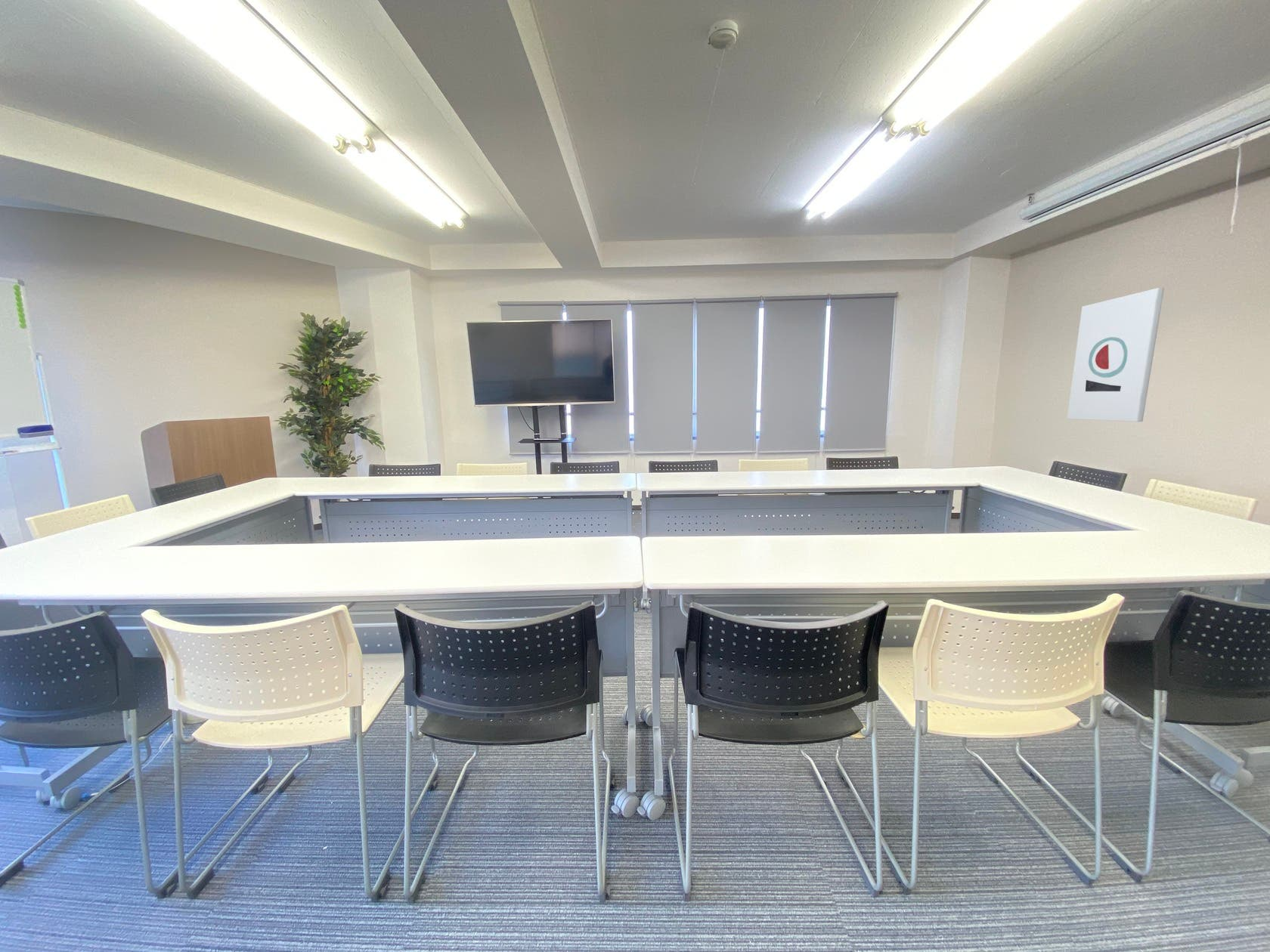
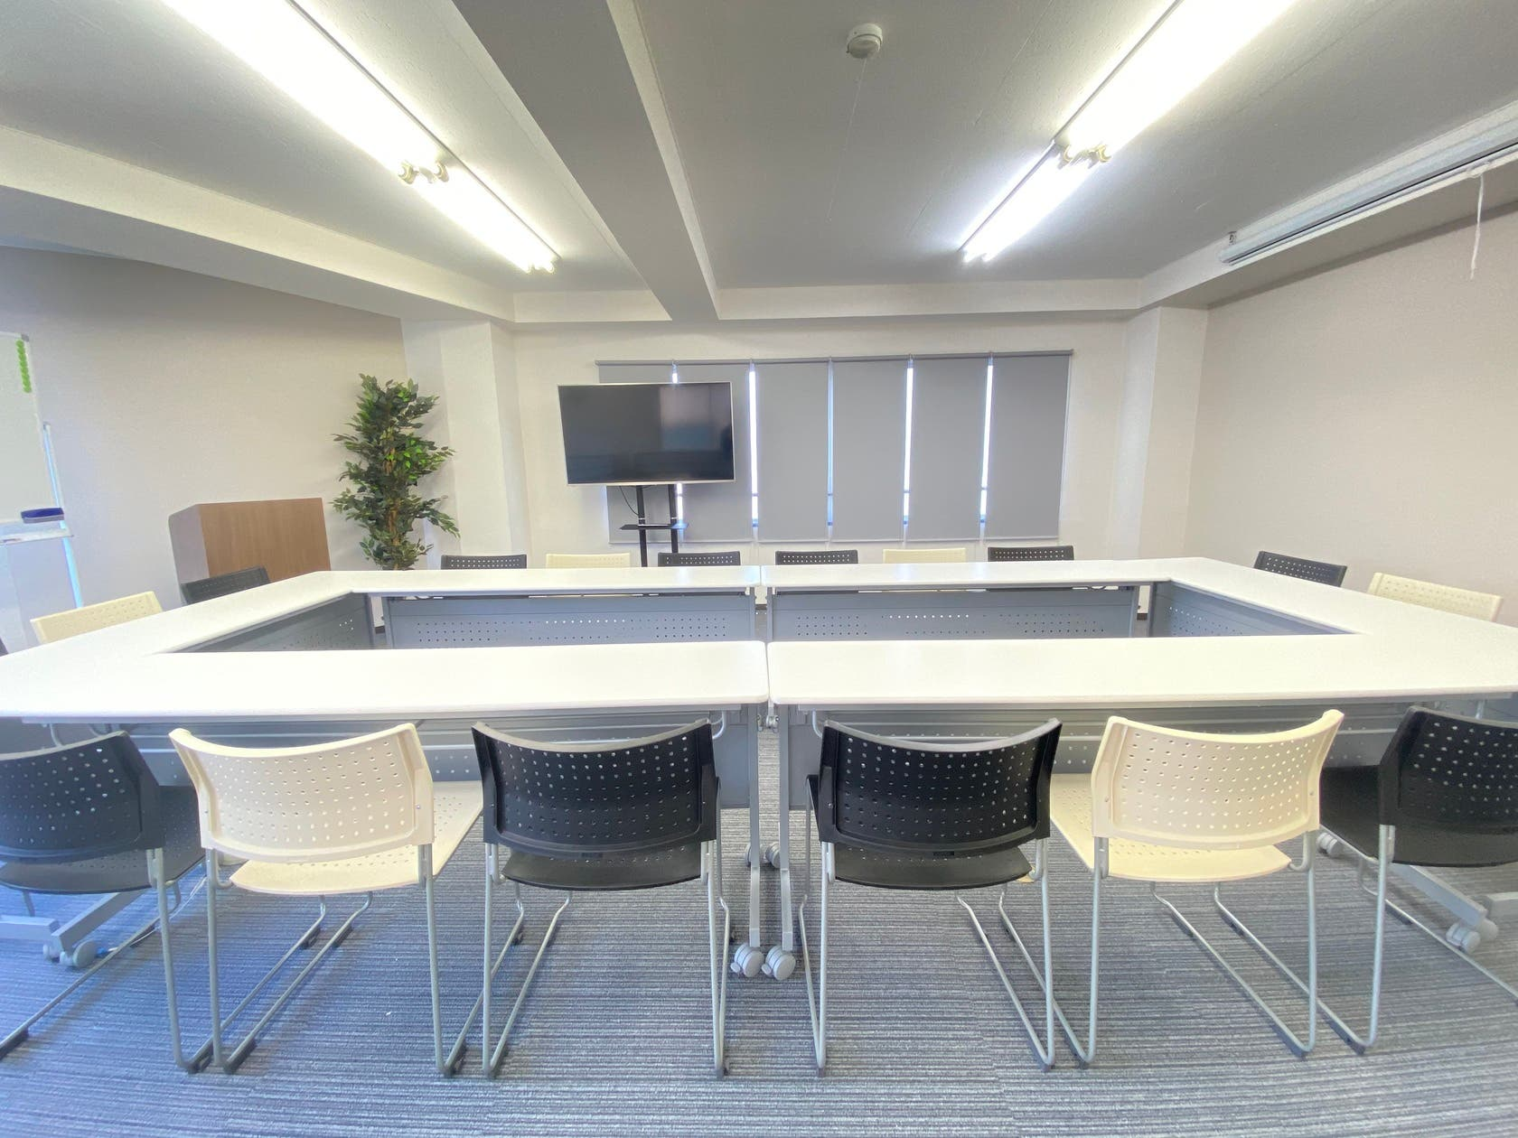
- wall art (1110, 360)
